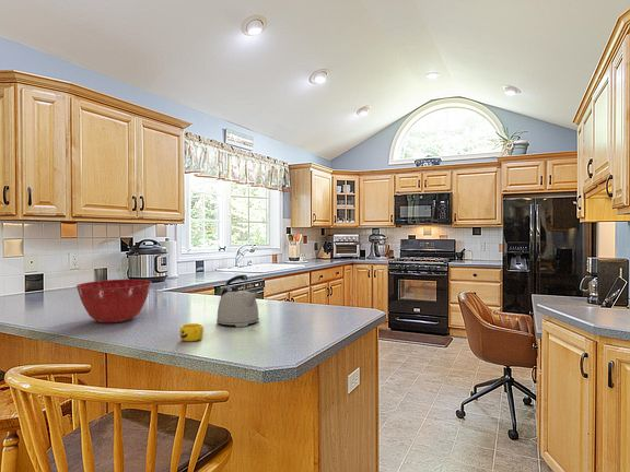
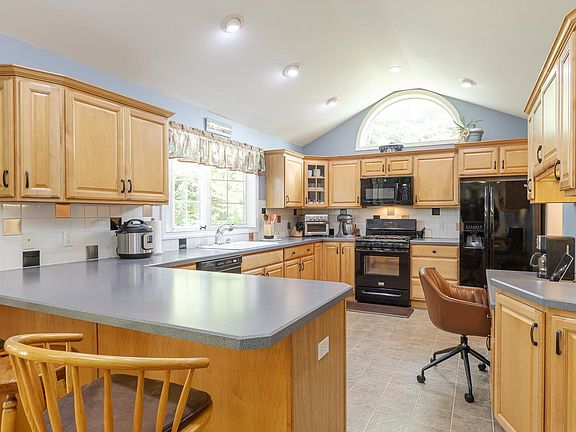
- kettle (238, 298)
- cup (192, 332)
- mixing bowl (115, 300)
